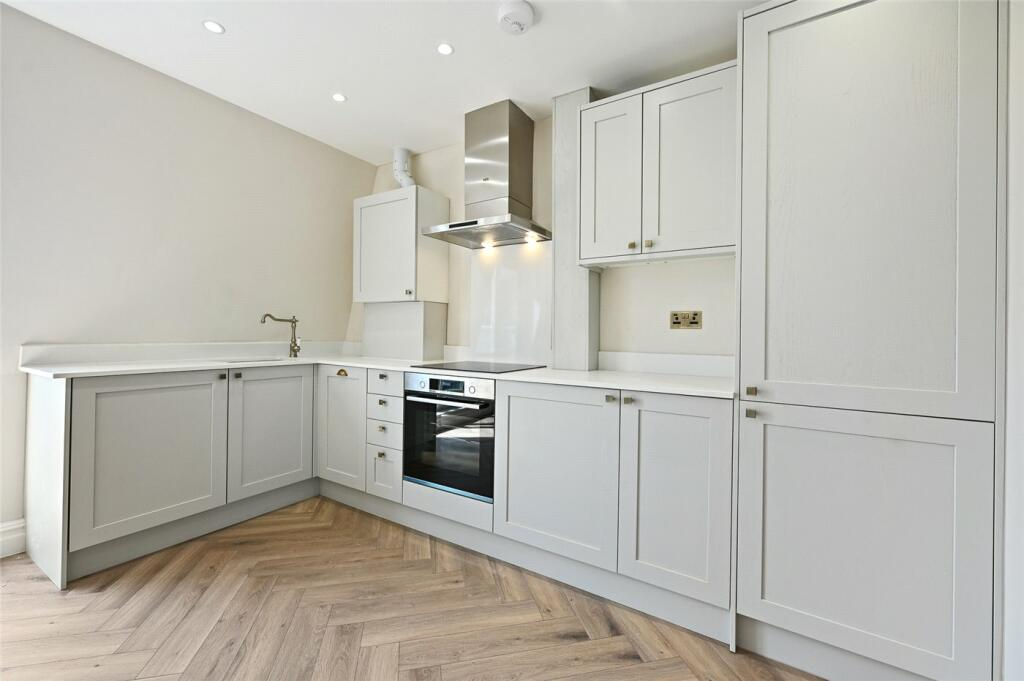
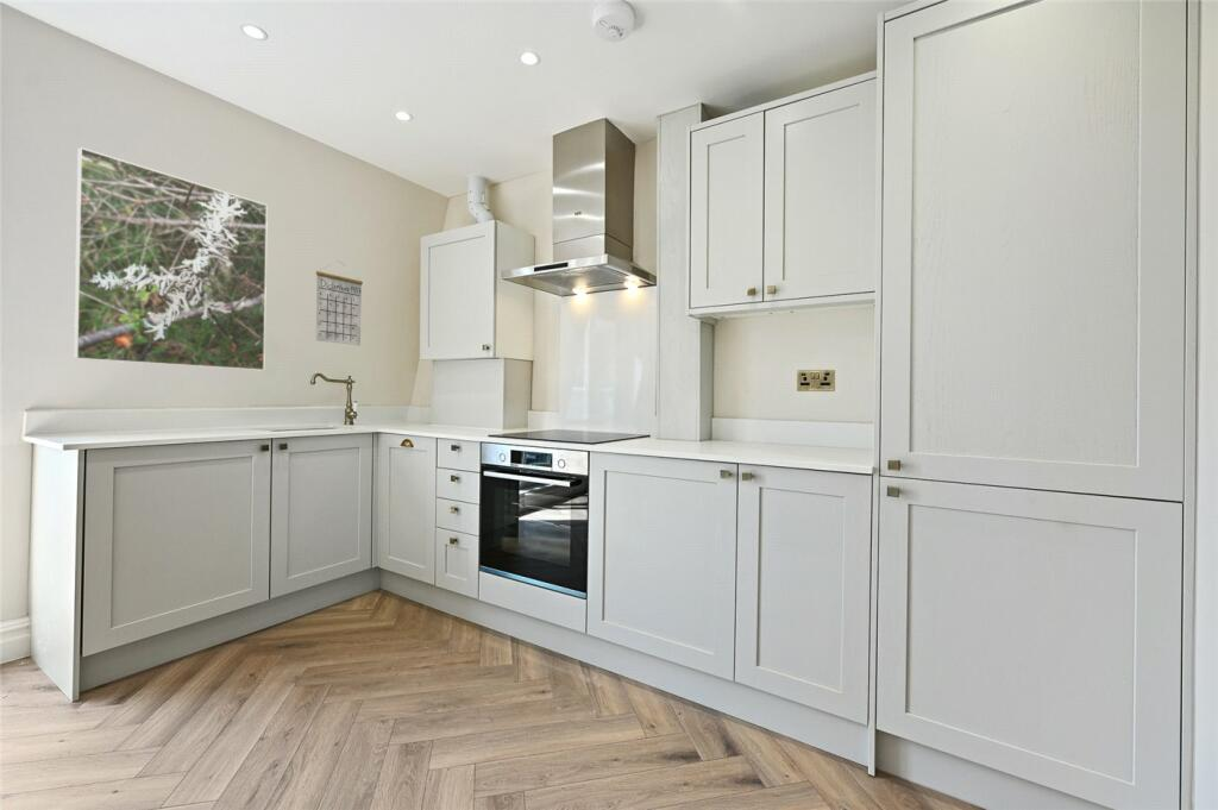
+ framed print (182, 272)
+ calendar (339, 301)
